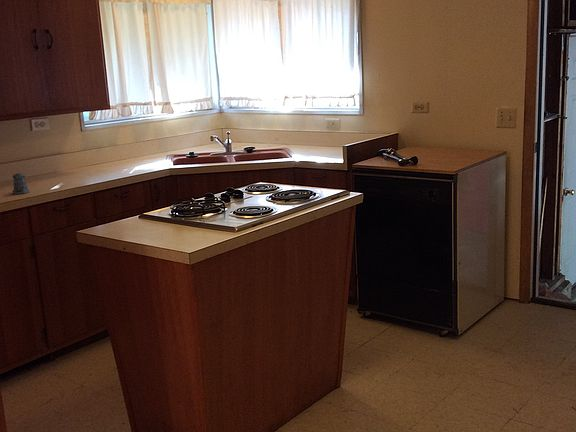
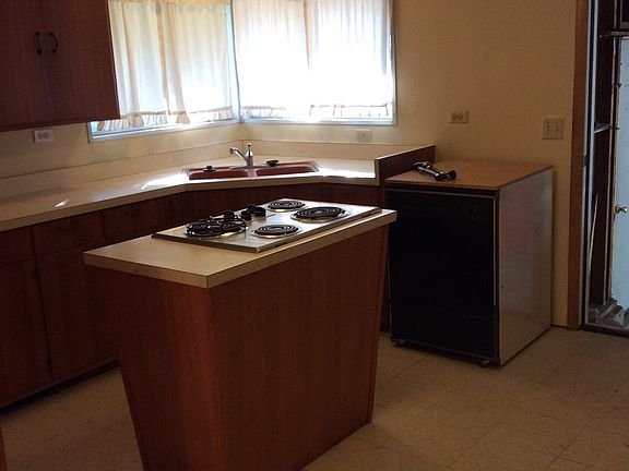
- pepper shaker (20, 182)
